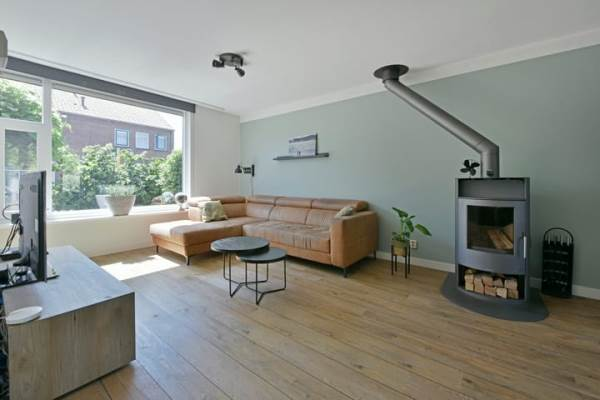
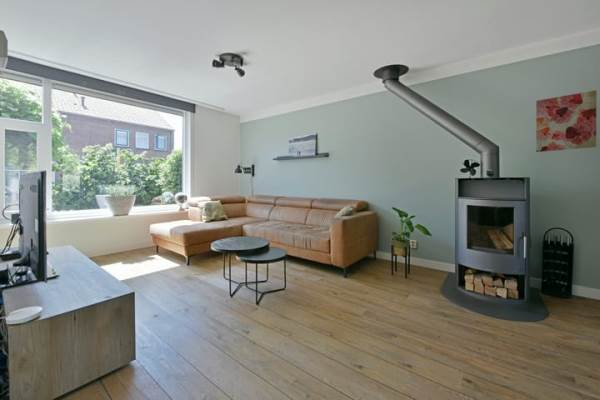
+ wall art (564, 122)
